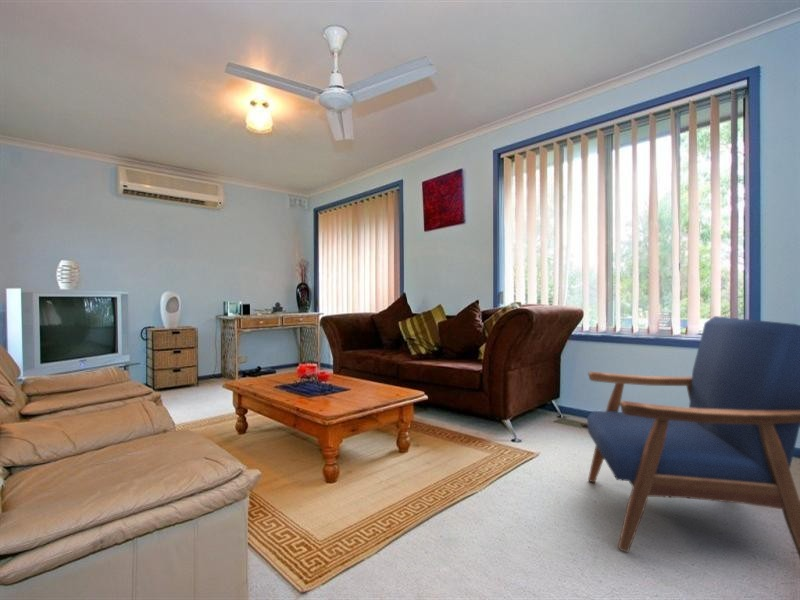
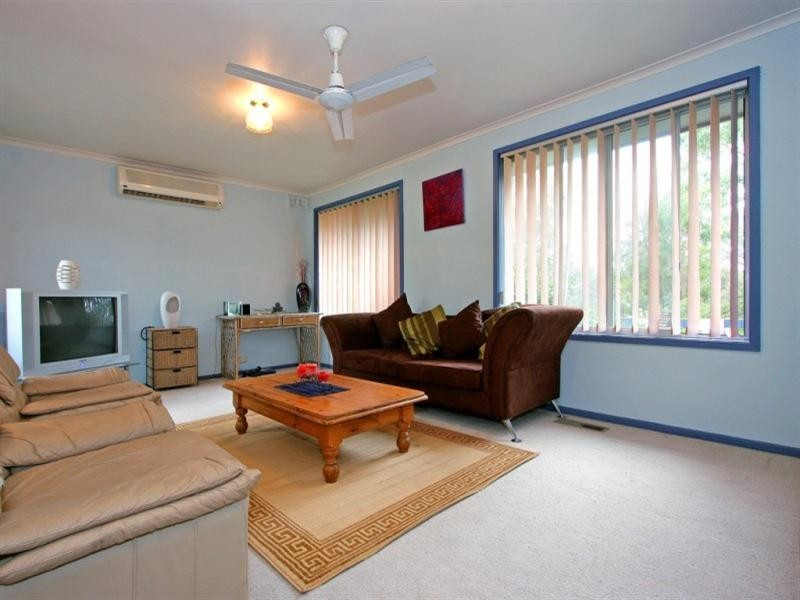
- armchair (681, 419)
